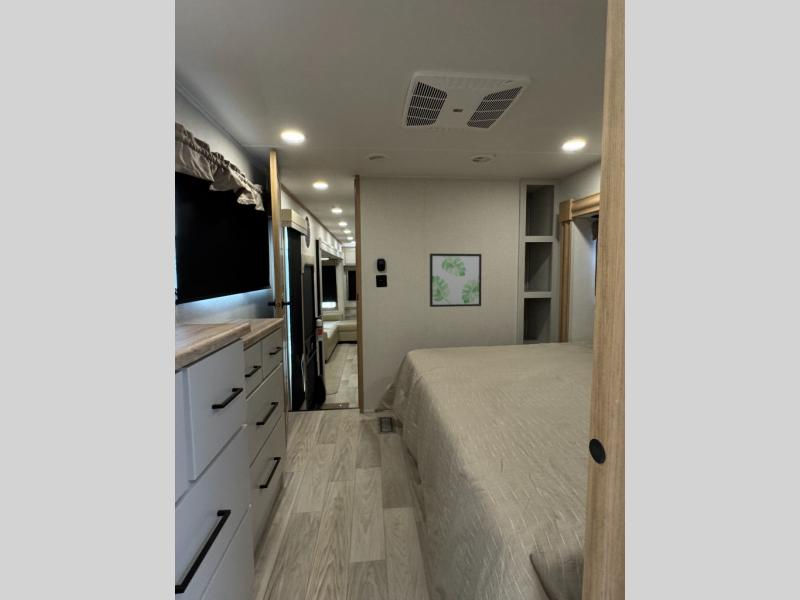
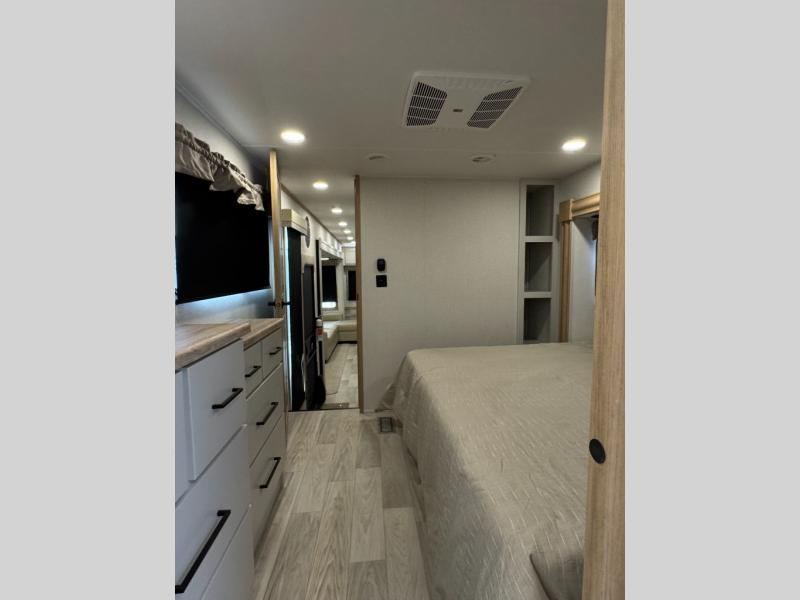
- wall art (455, 280)
